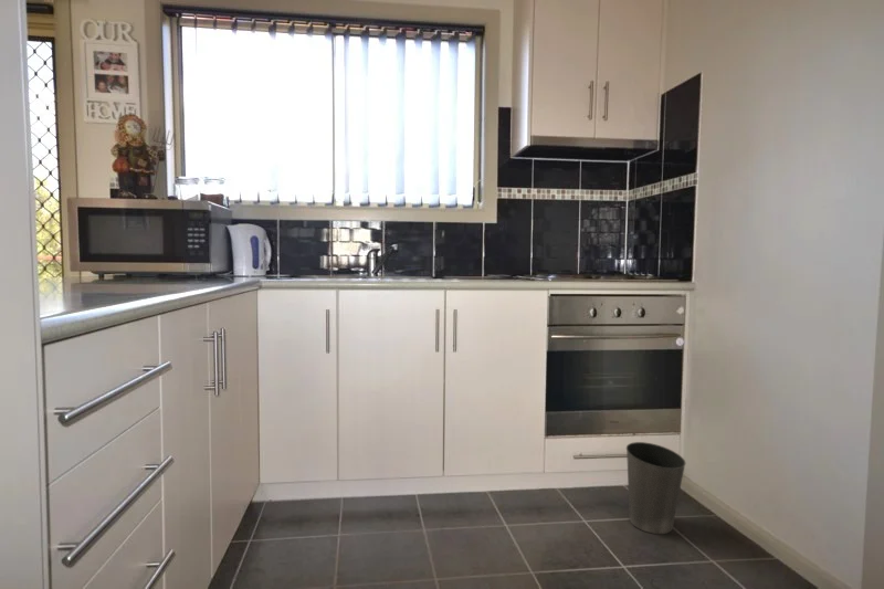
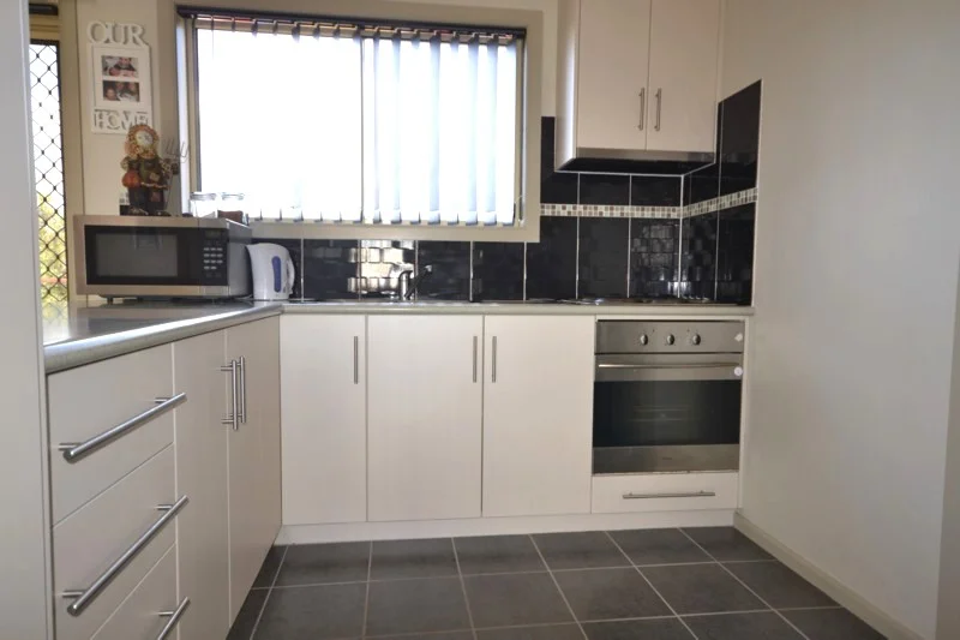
- waste basket (653, 488)
